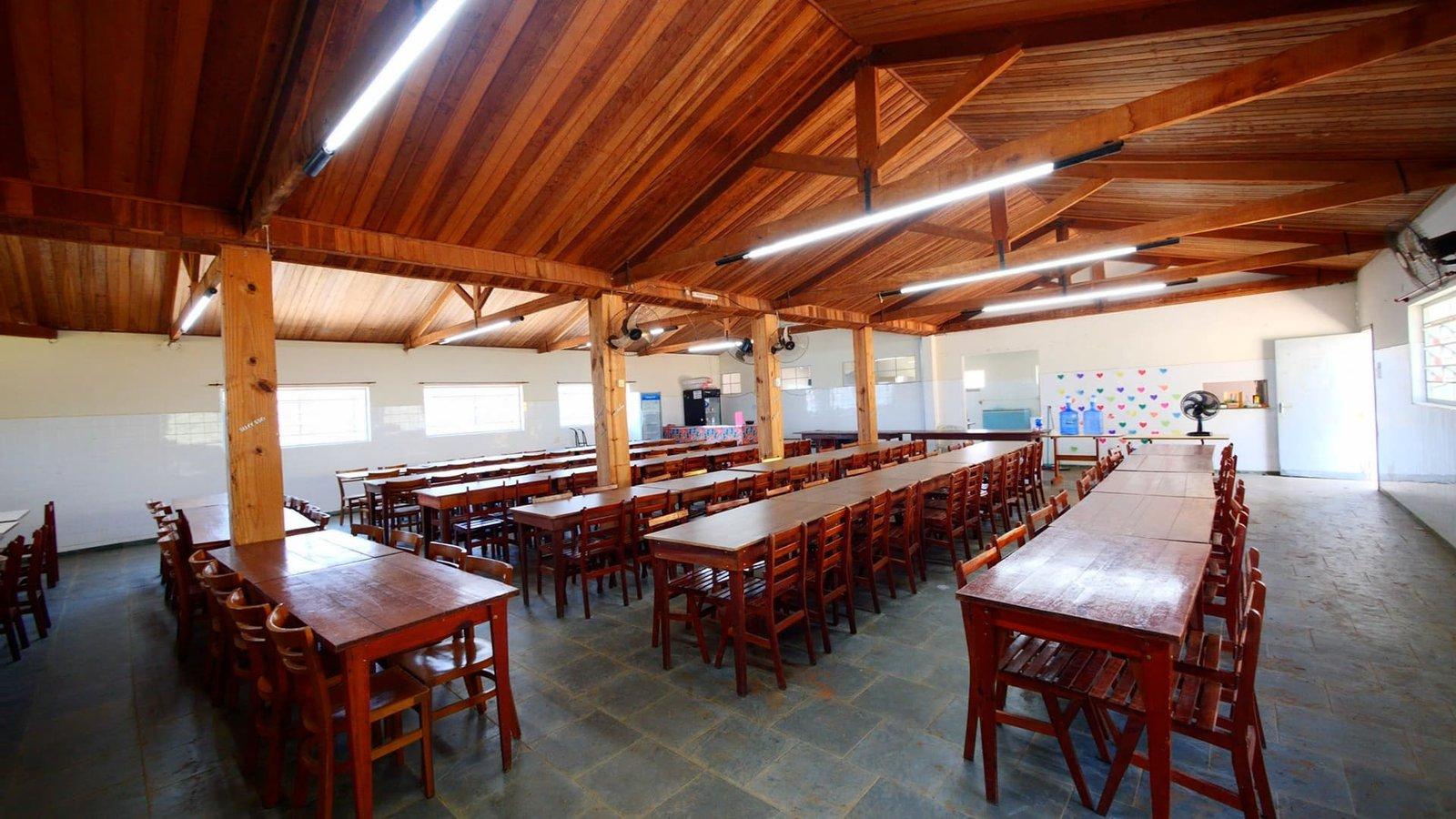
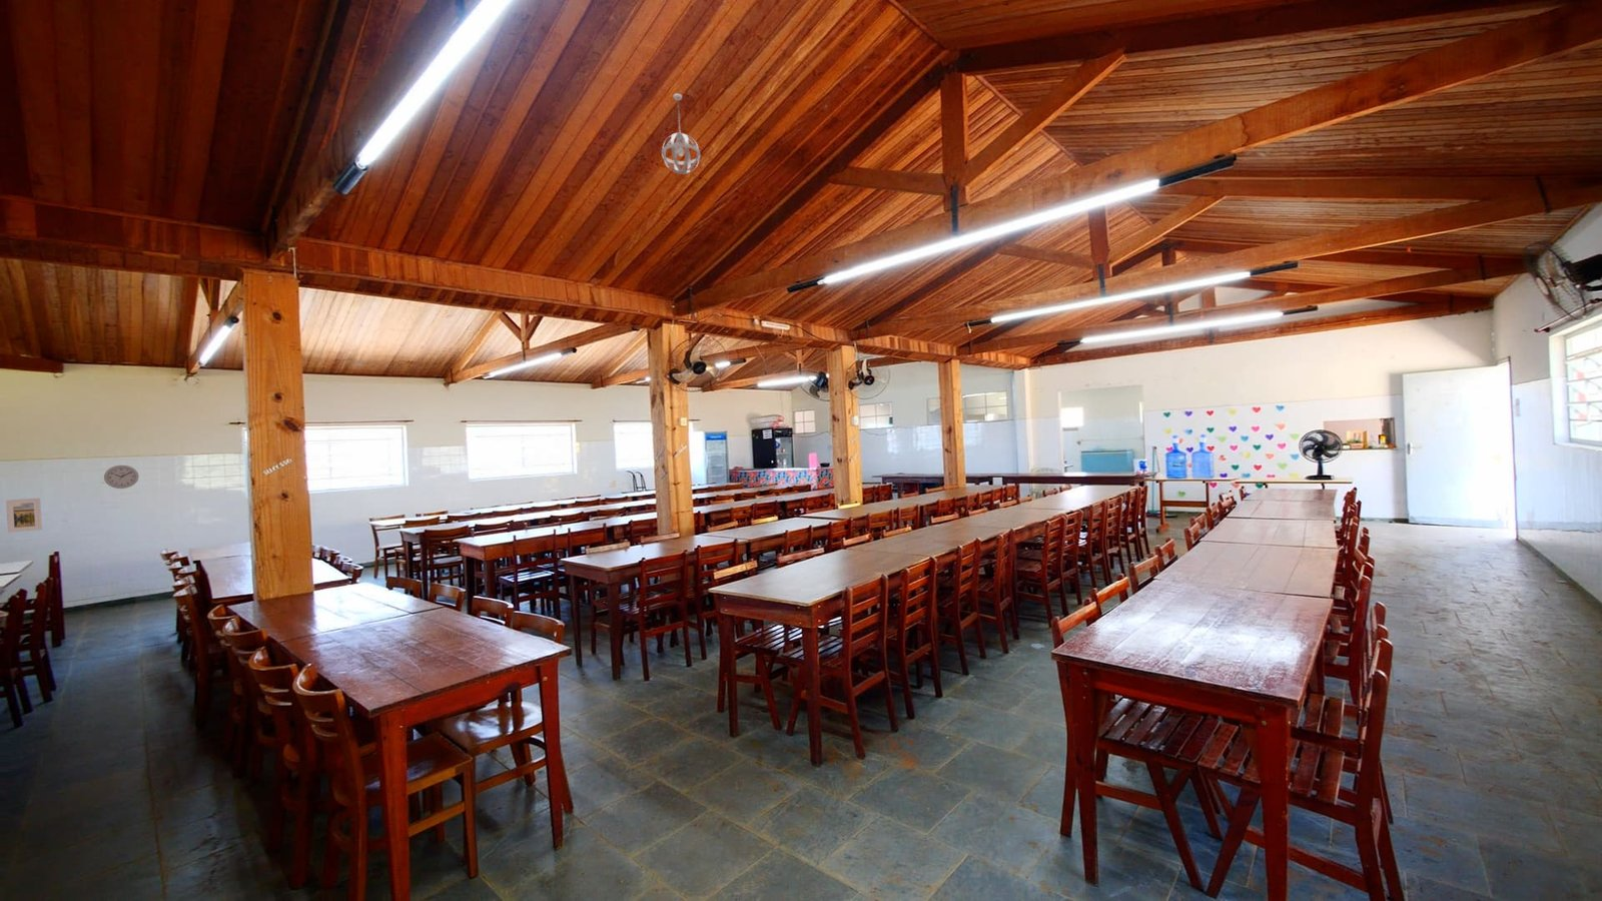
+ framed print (24, 515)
+ pendant light (680, 134)
+ wall clock (121, 476)
